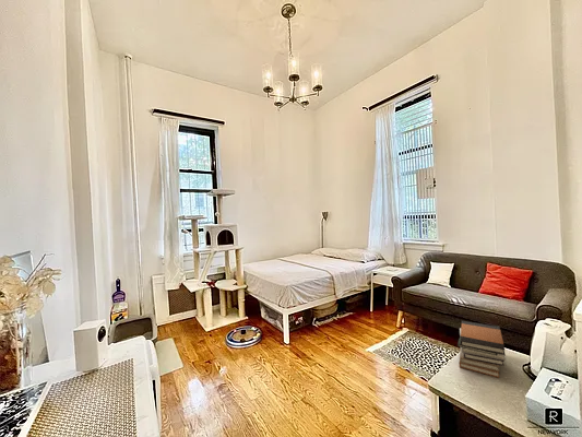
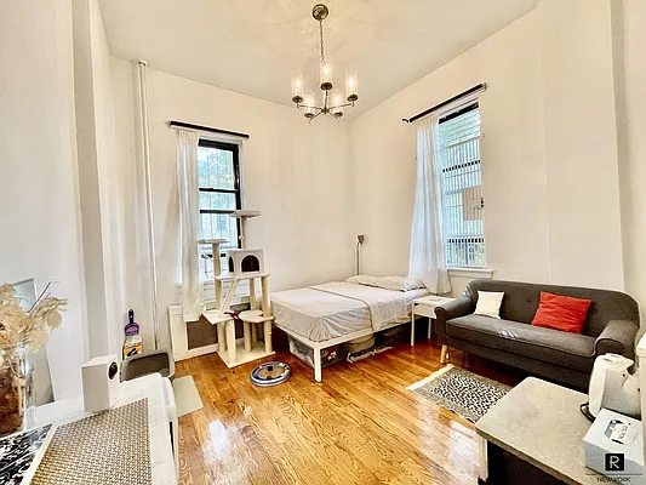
- book stack (479, 346)
